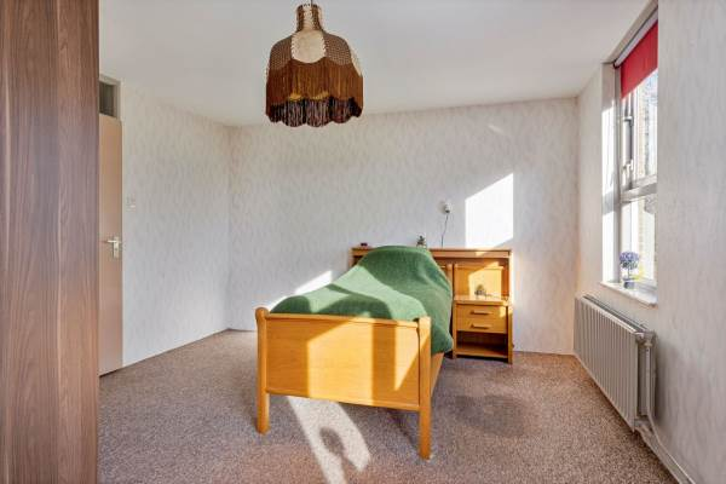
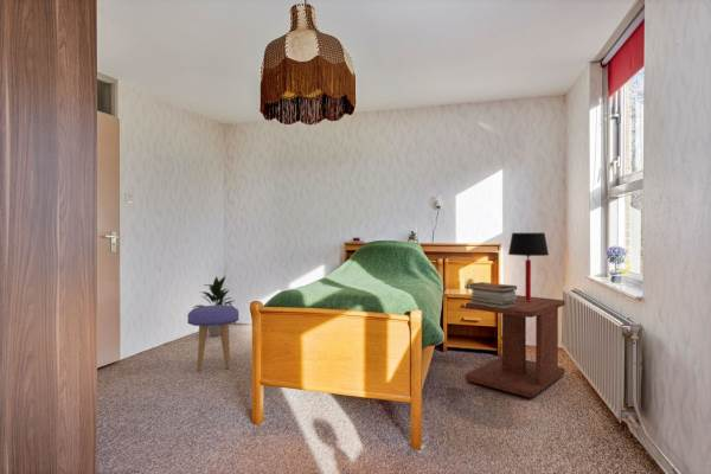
+ stool (220, 337)
+ side table (515, 340)
+ table lamp (527, 265)
+ book stack (492, 294)
+ indoor plant (216, 305)
